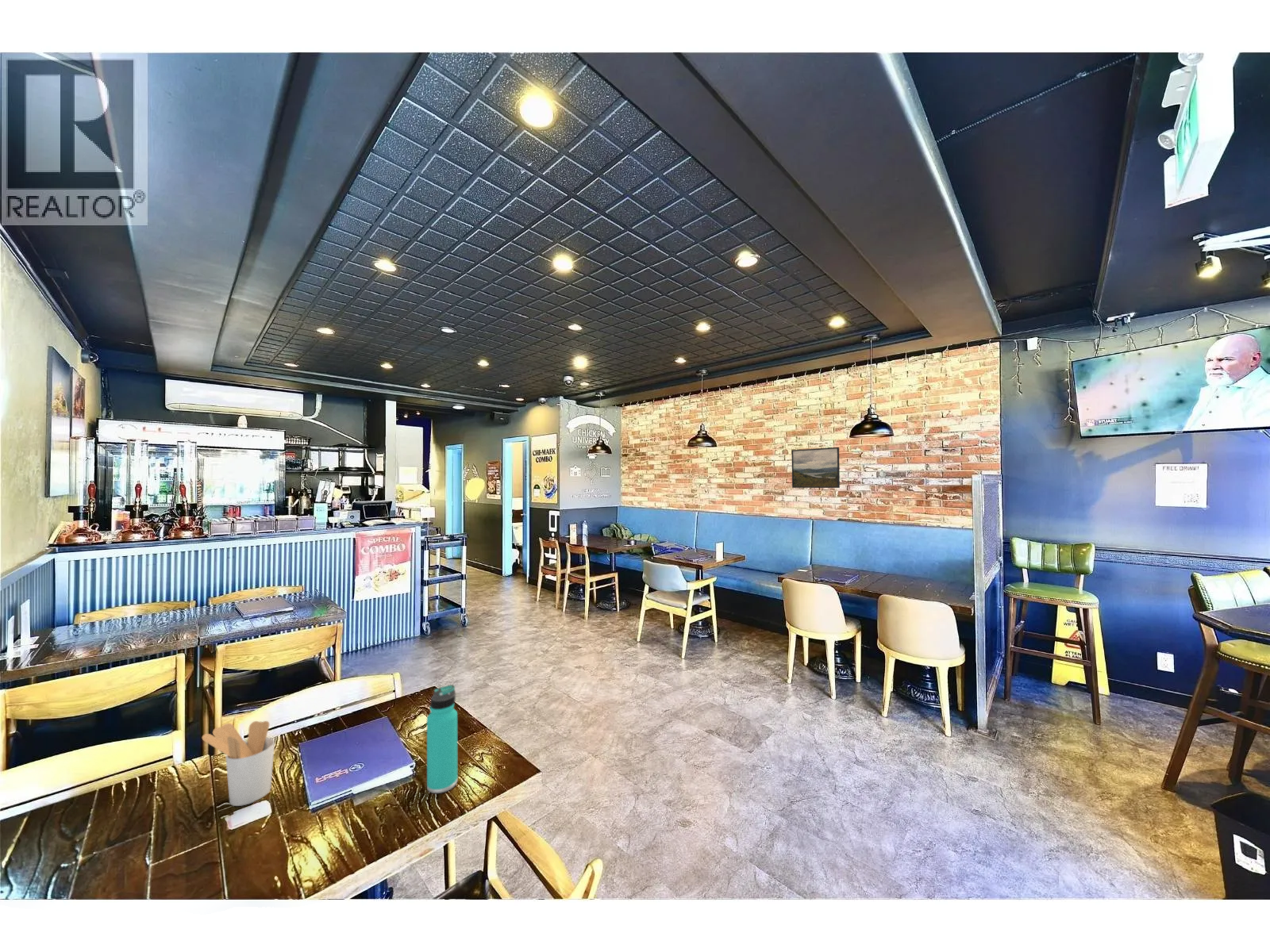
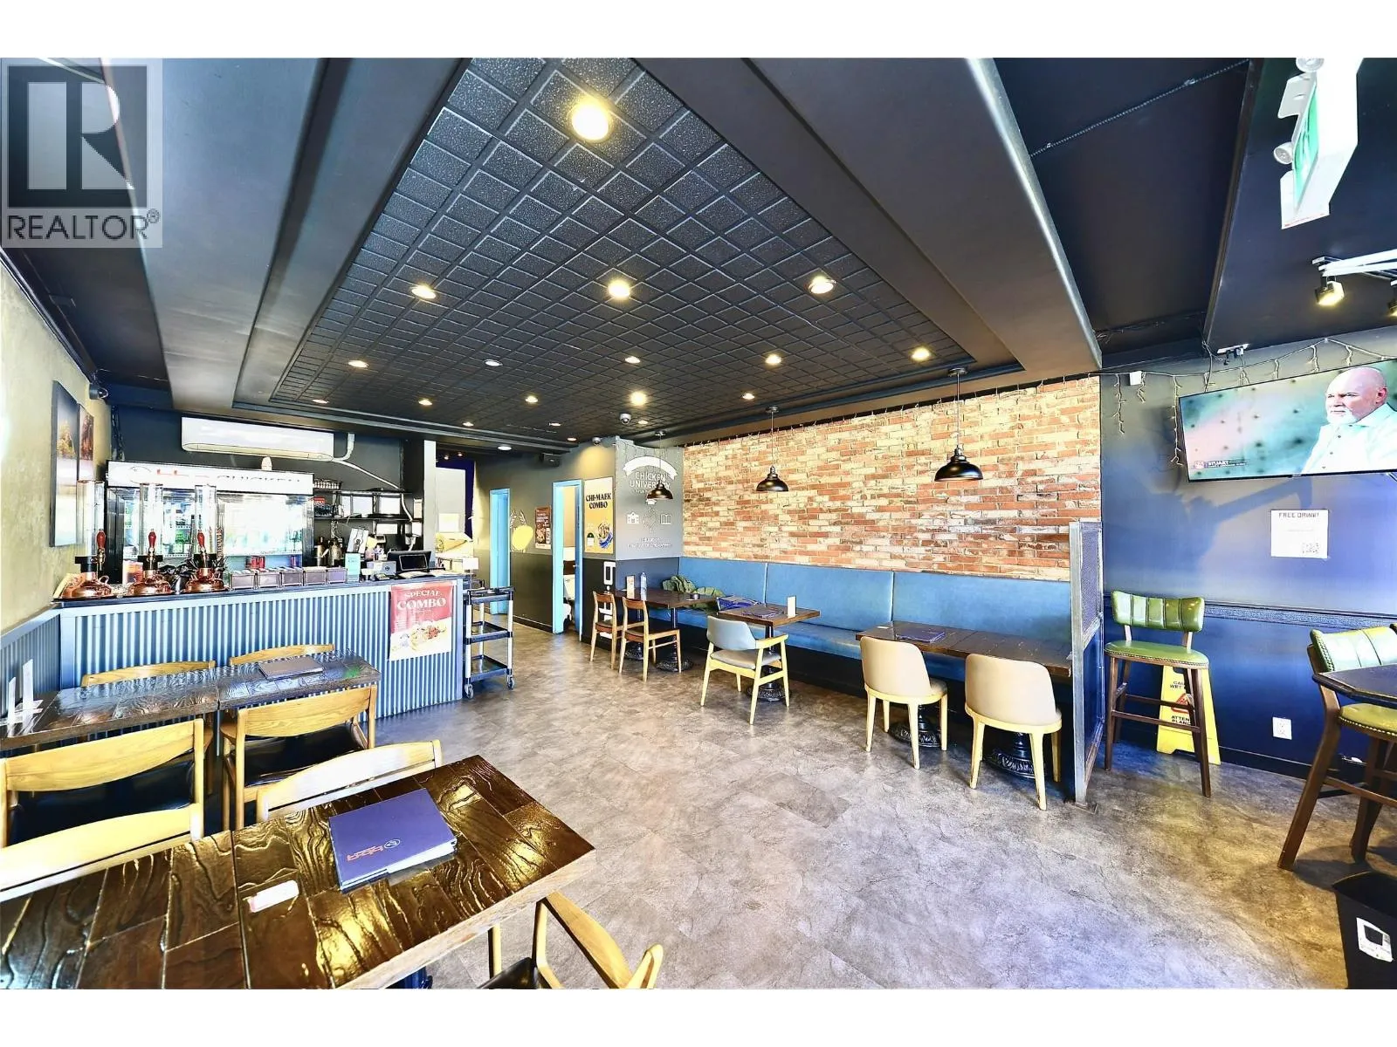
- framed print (814, 468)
- utensil holder (240, 760)
- thermos bottle (442, 736)
